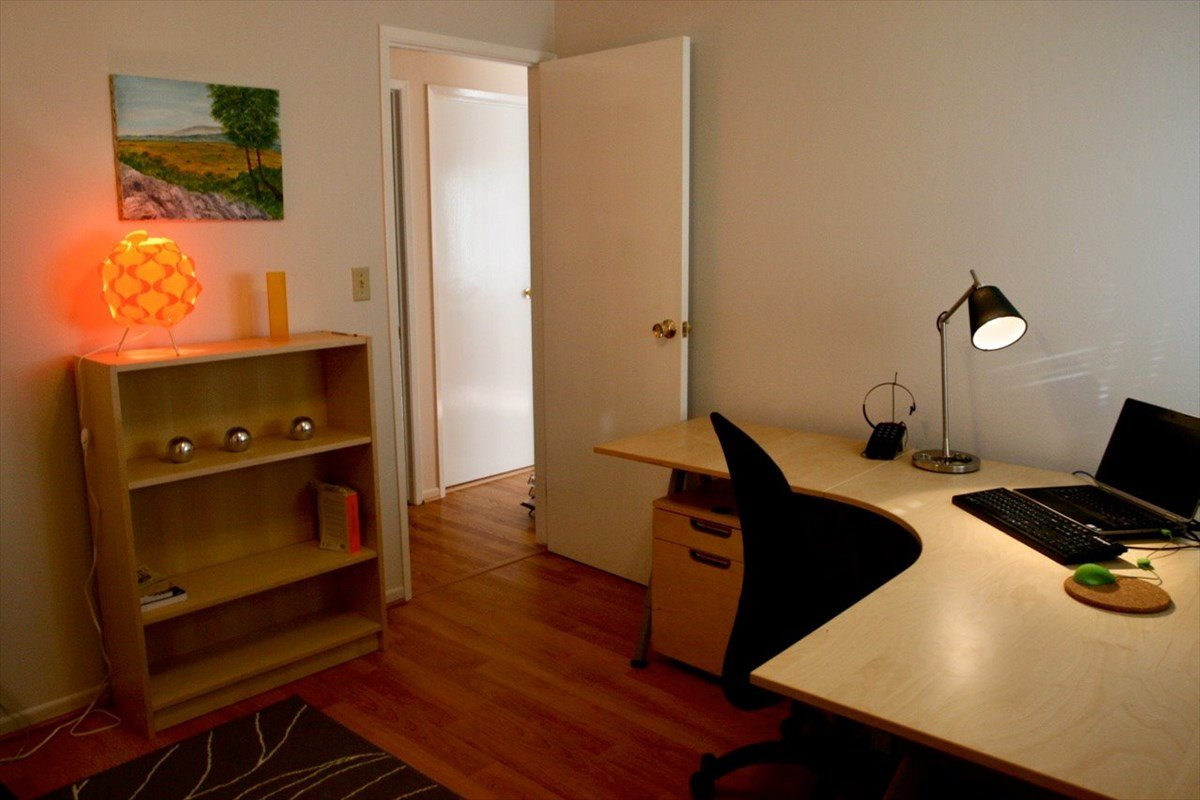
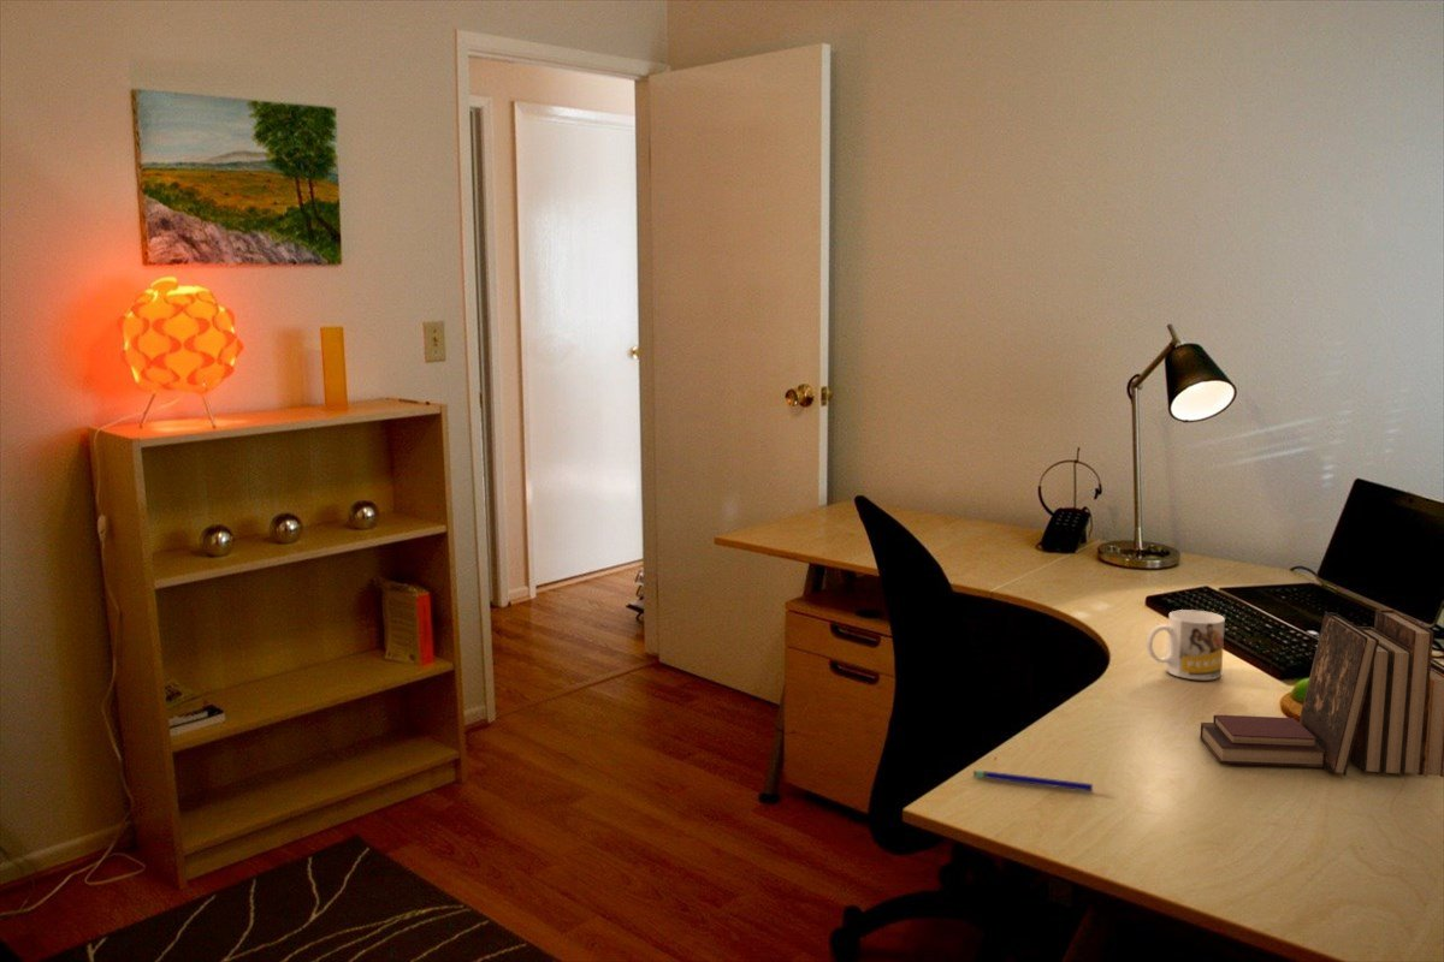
+ pen (1031, 779)
+ mug (1183, 643)
+ book (1324, 688)
